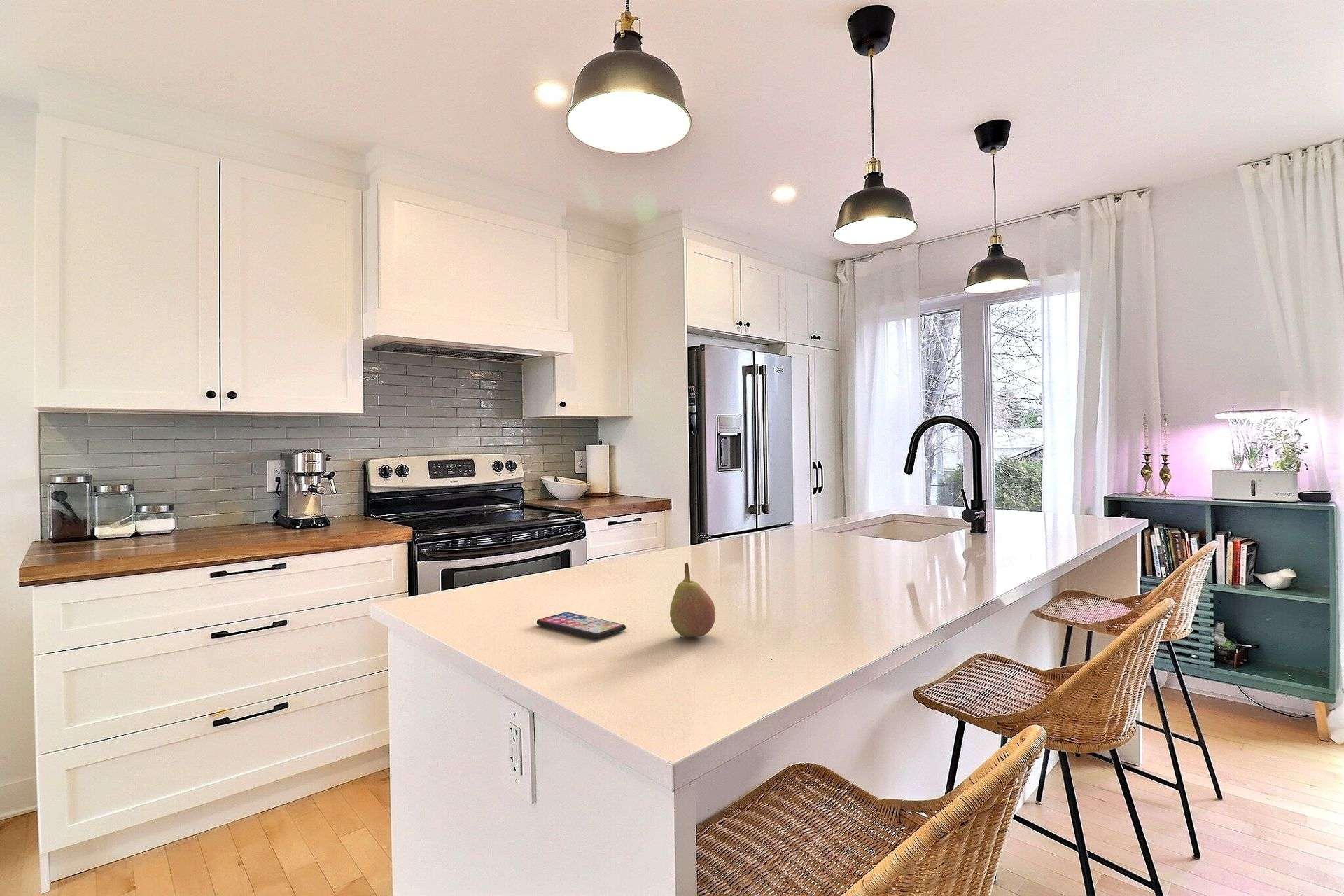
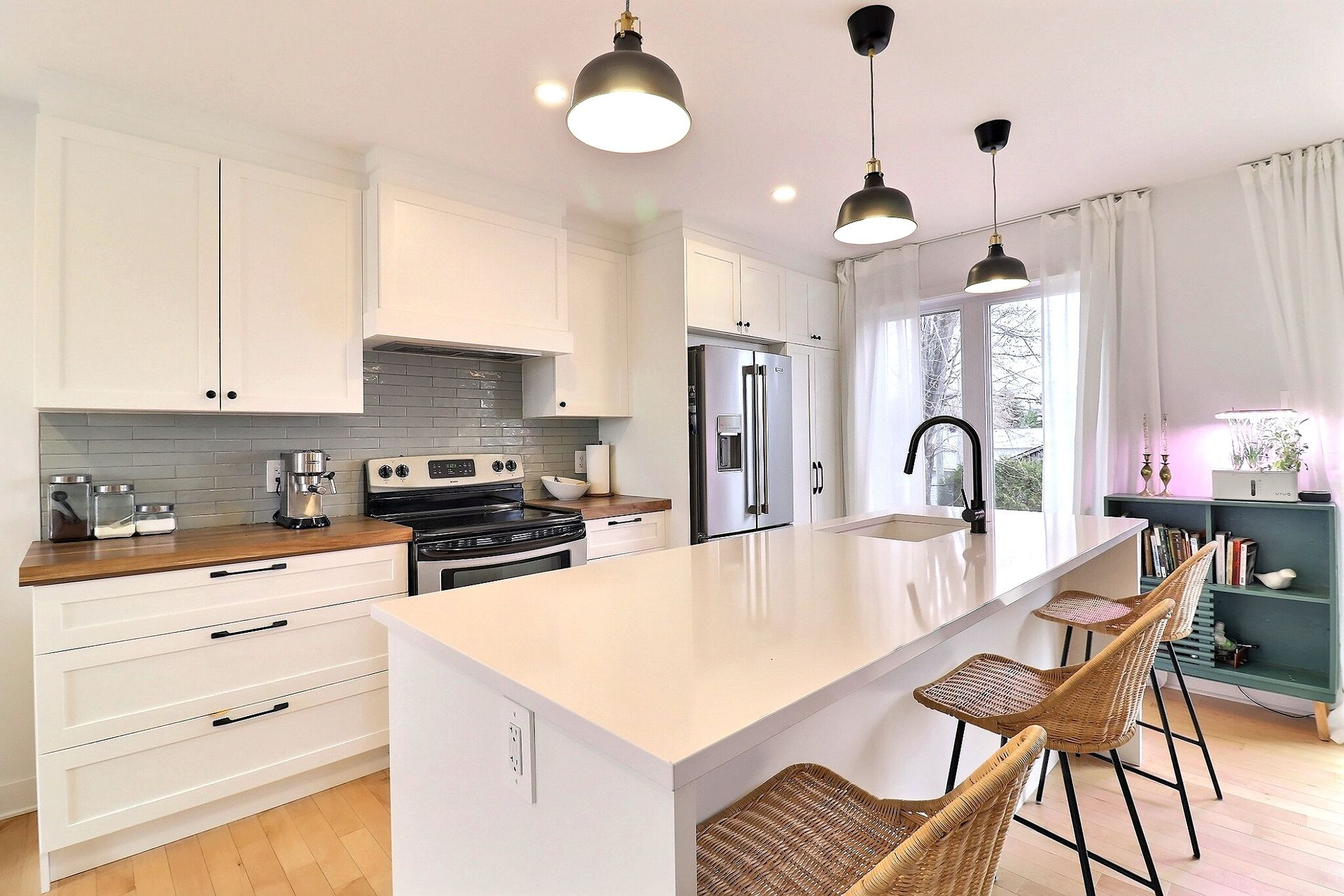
- smartphone (580, 624)
- fruit (692, 599)
